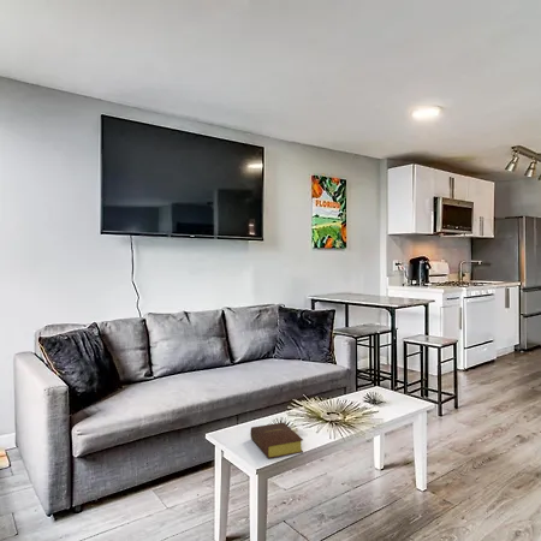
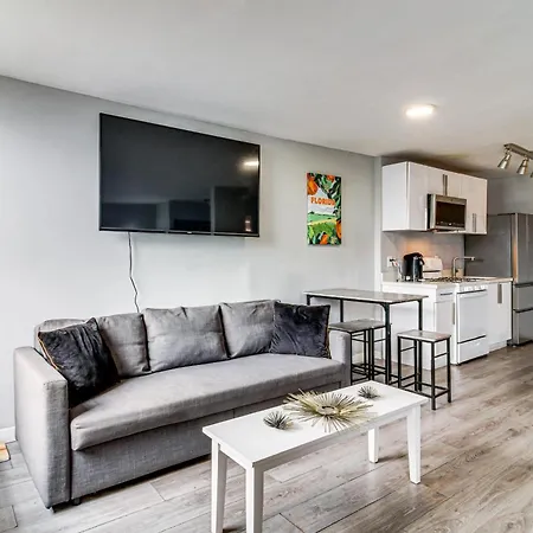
- bible (275, 439)
